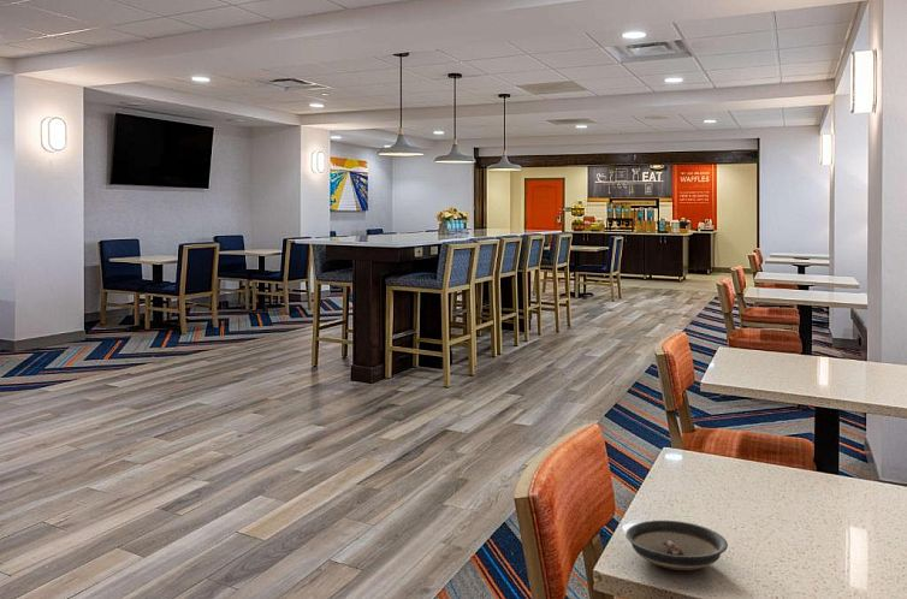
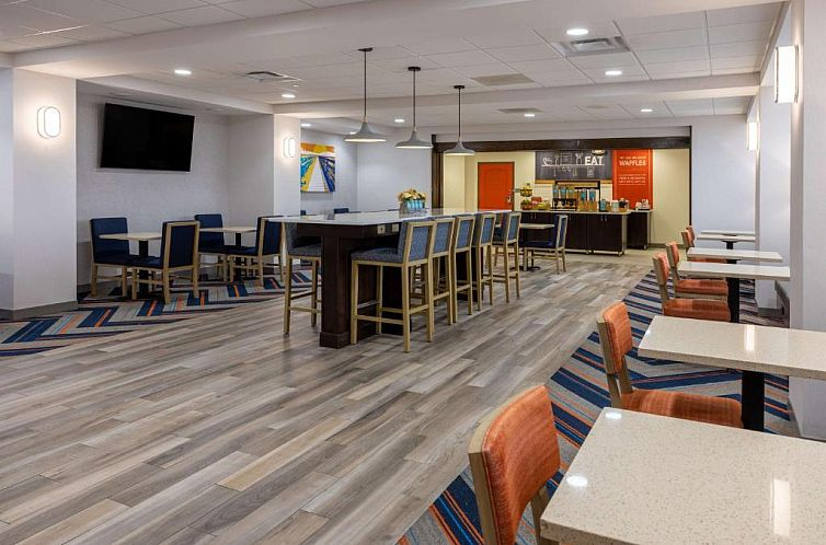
- saucer (675, 548)
